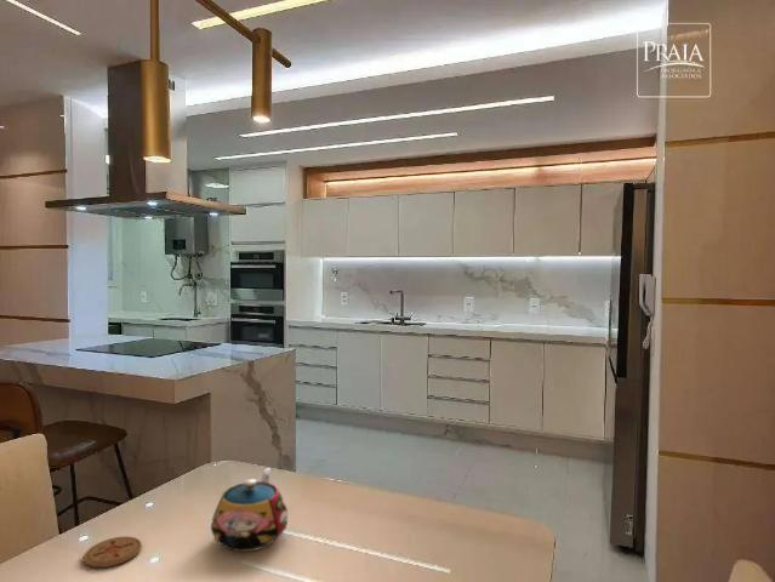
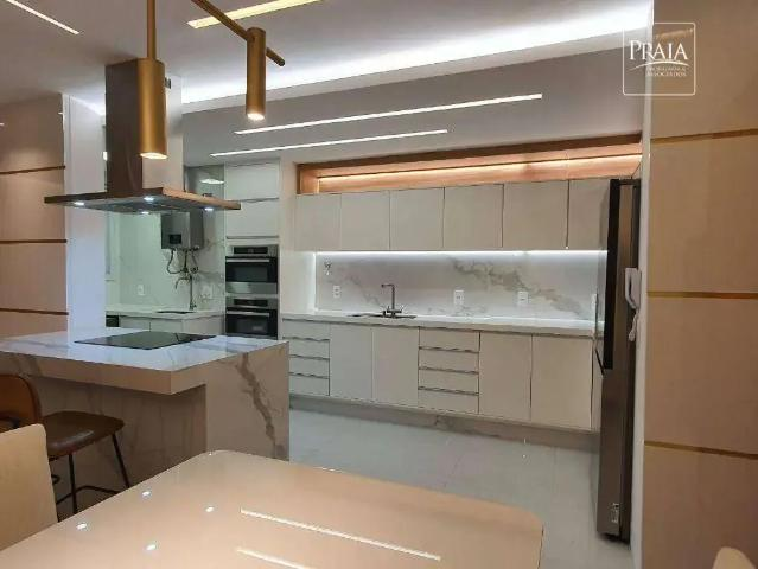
- coaster (113, 550)
- teapot (251, 507)
